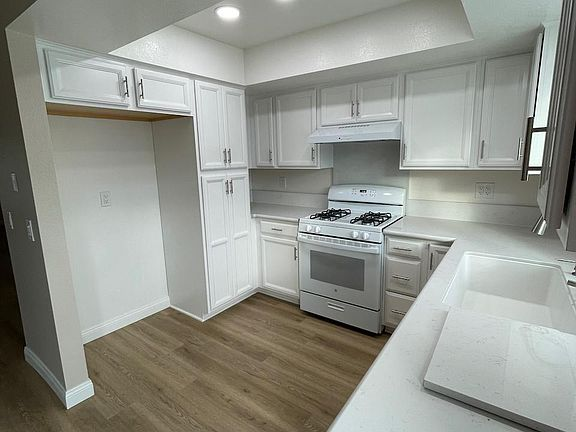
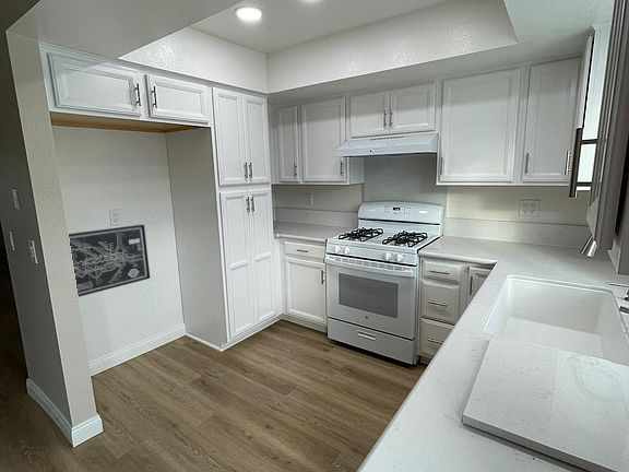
+ wall art (103, 259)
